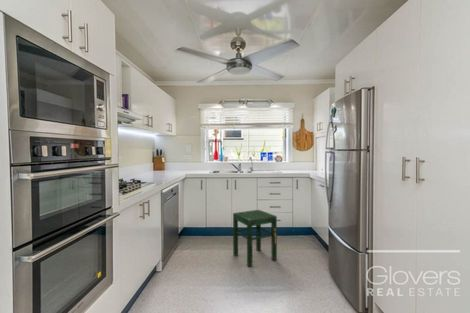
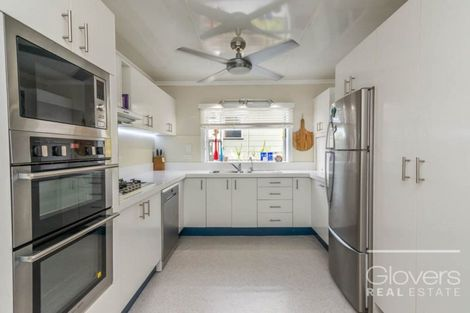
- stool (254, 237)
